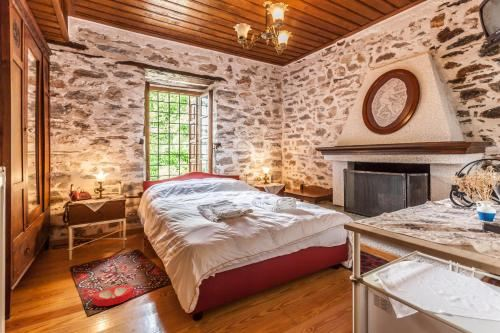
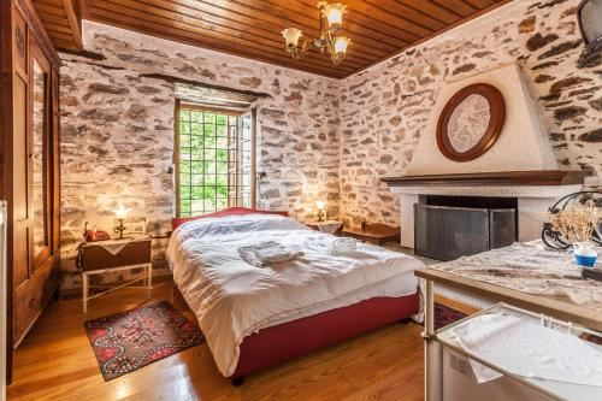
- ashtray (113, 295)
